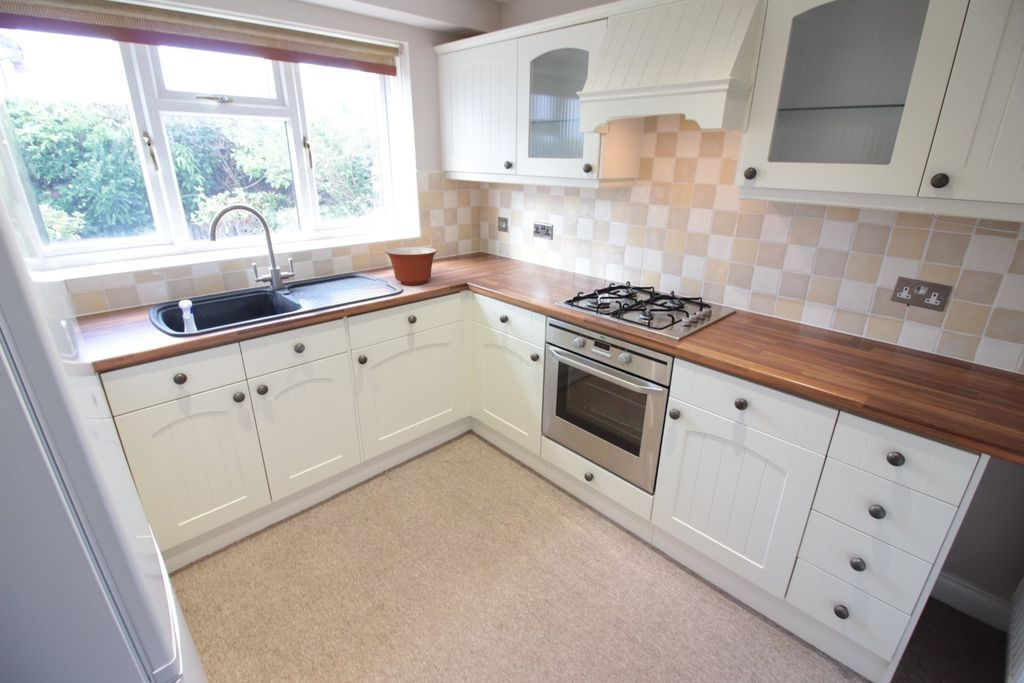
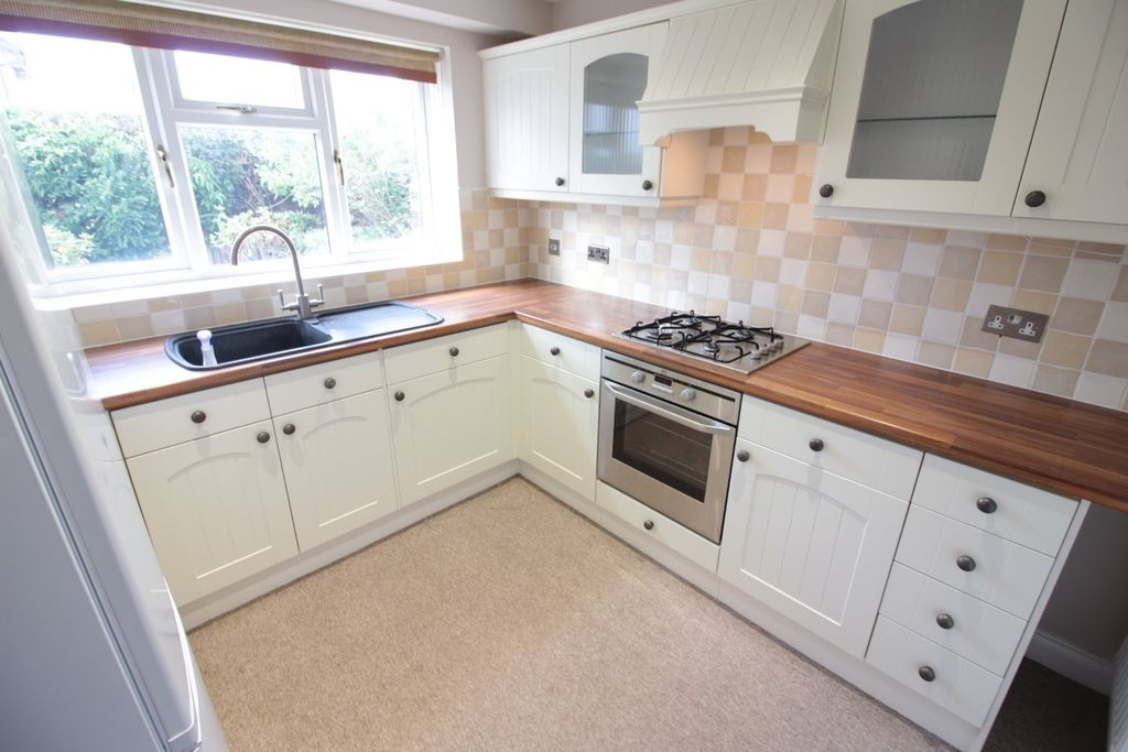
- mixing bowl (412, 266)
